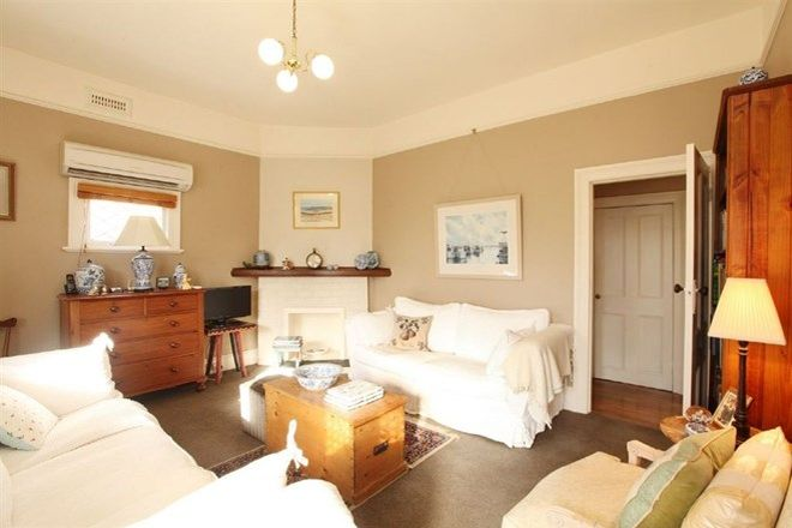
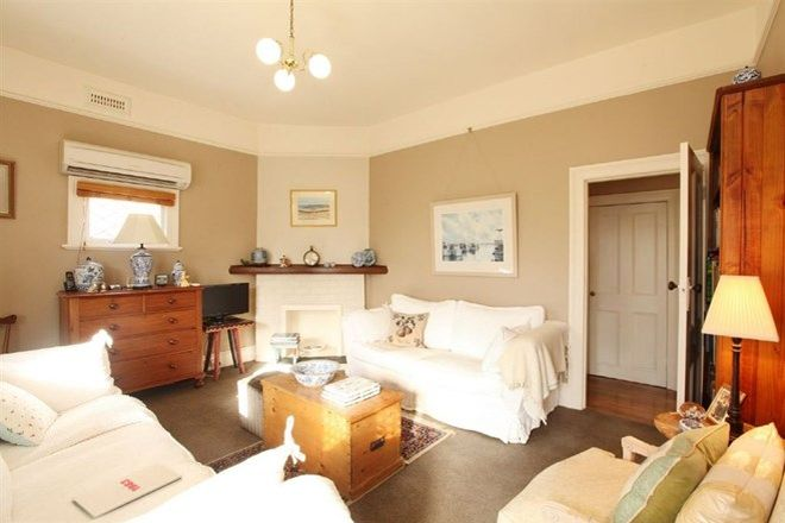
+ magazine (130, 486)
